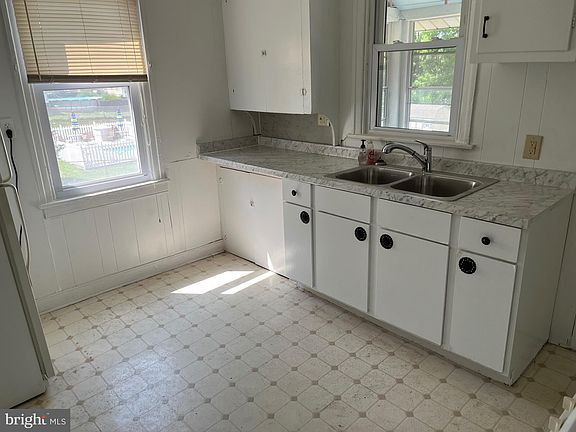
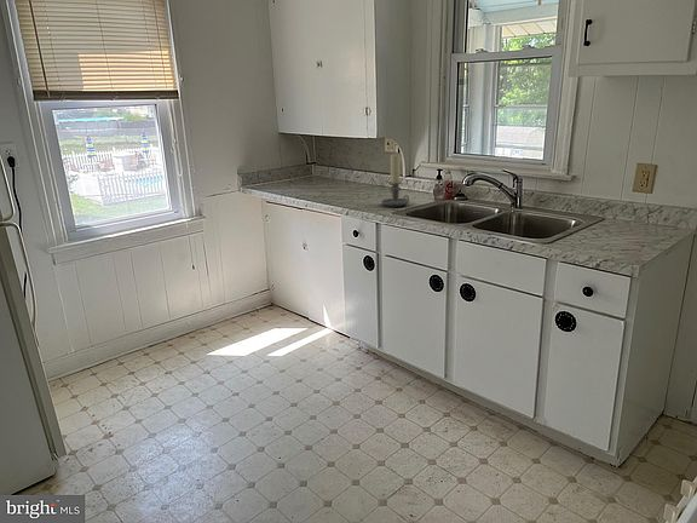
+ candle holder (397, 179)
